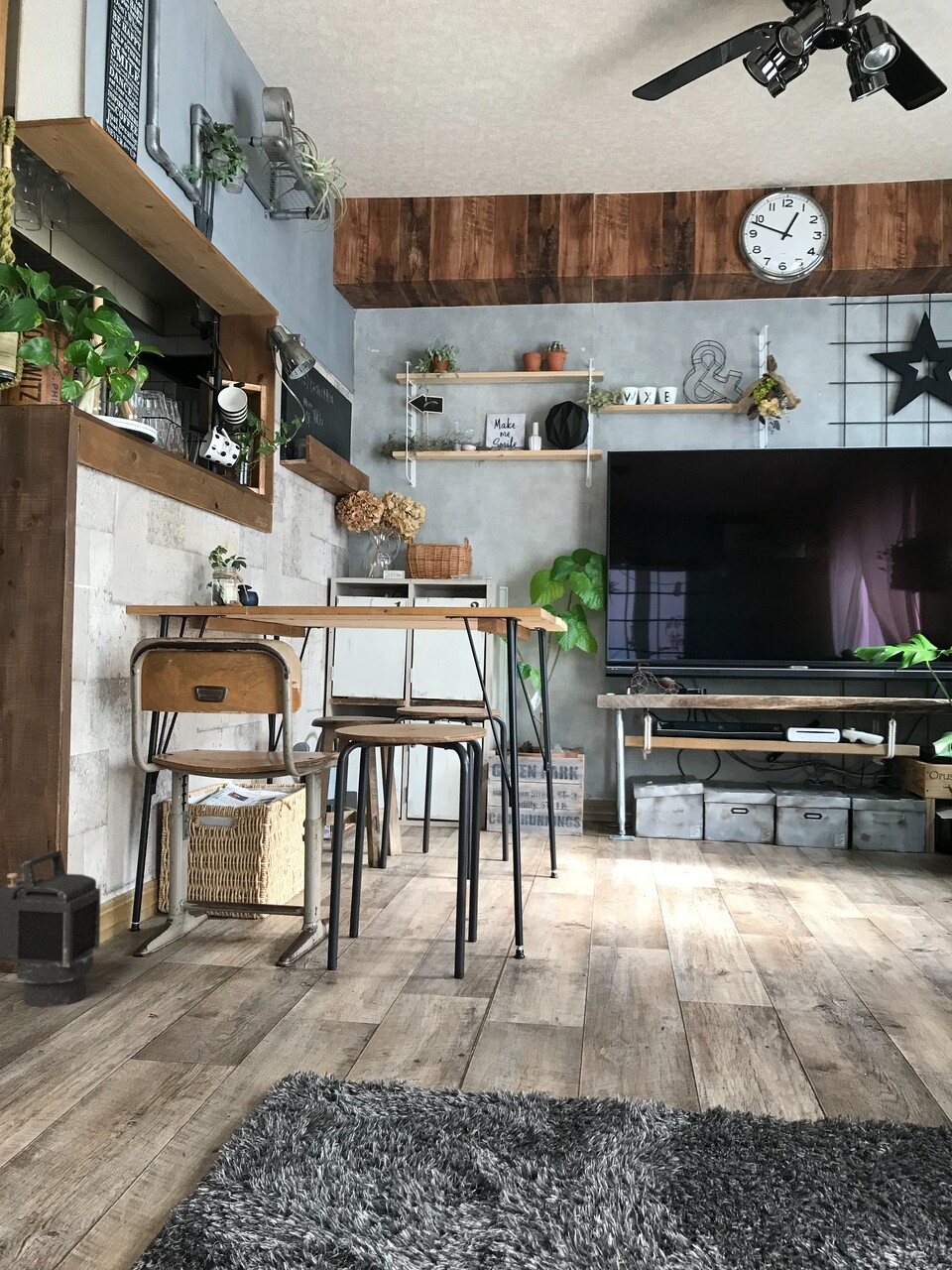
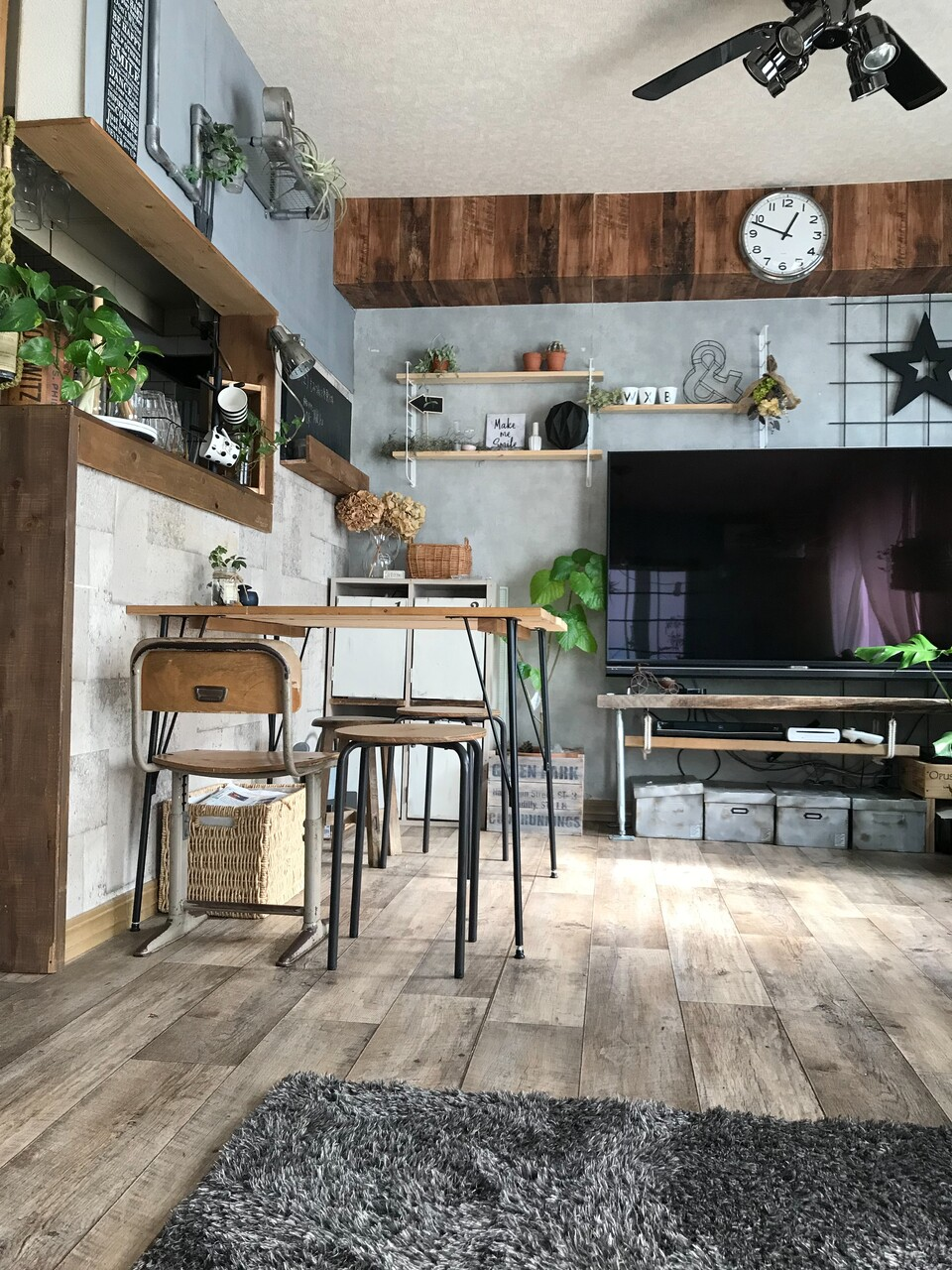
- lantern (50, 926)
